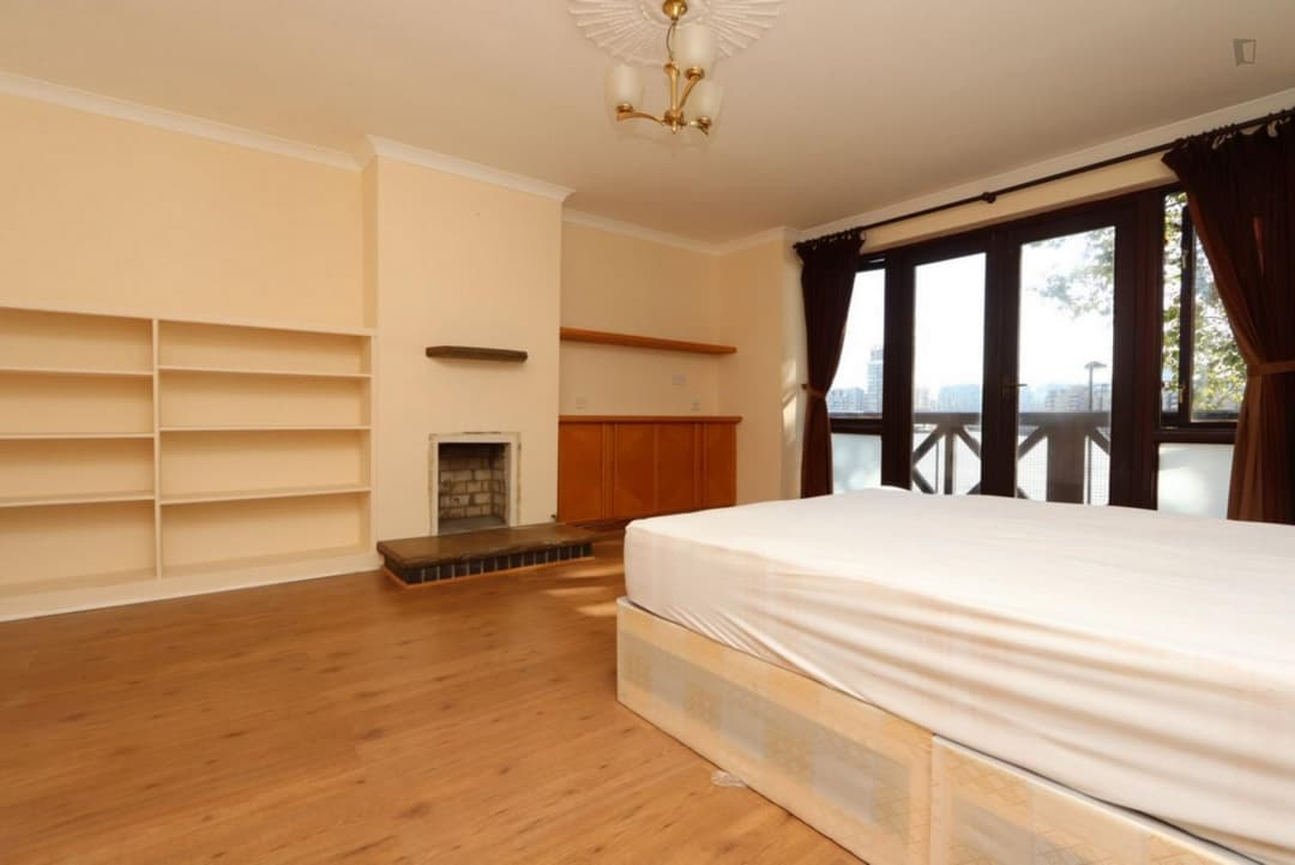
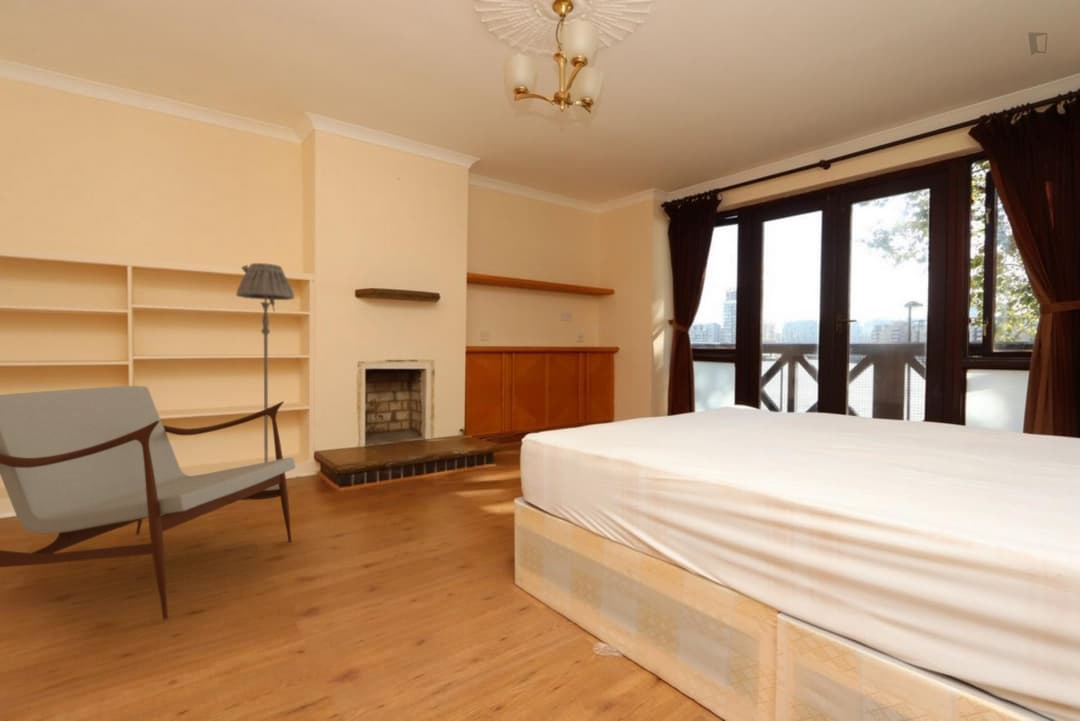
+ armchair (152, 480)
+ floor lamp (266, 379)
